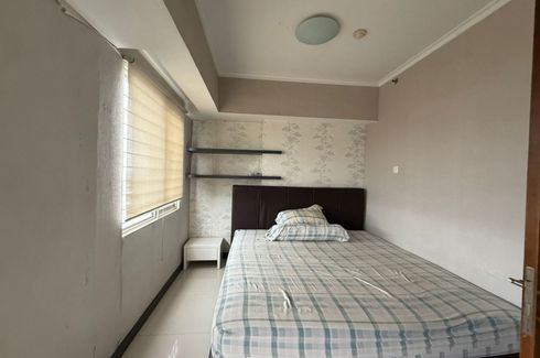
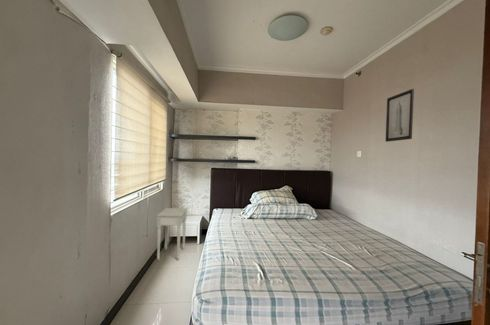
+ nightstand (177, 233)
+ wall art (398, 117)
